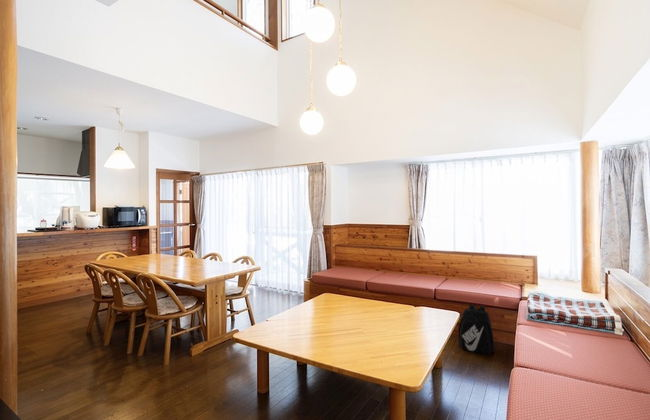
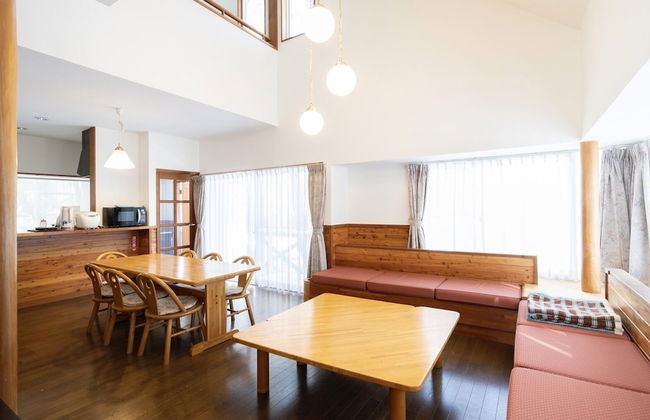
- backpack (476, 325)
